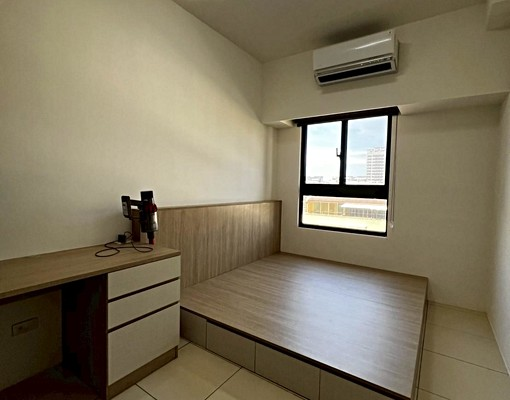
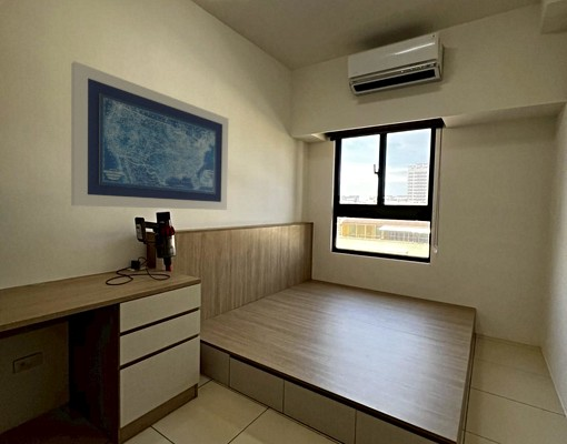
+ wall art (166, 152)
